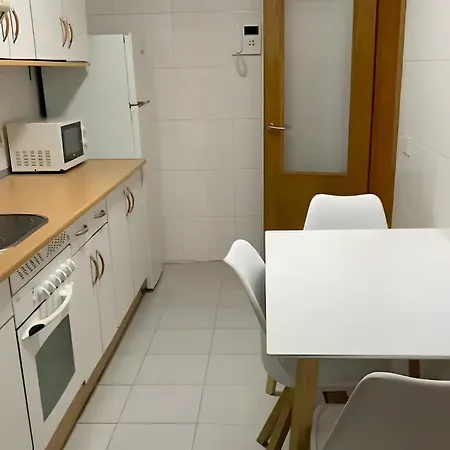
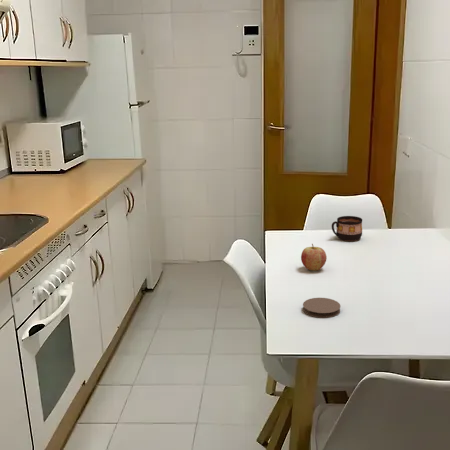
+ coaster (321, 307)
+ cup (347, 228)
+ fruit (313, 257)
